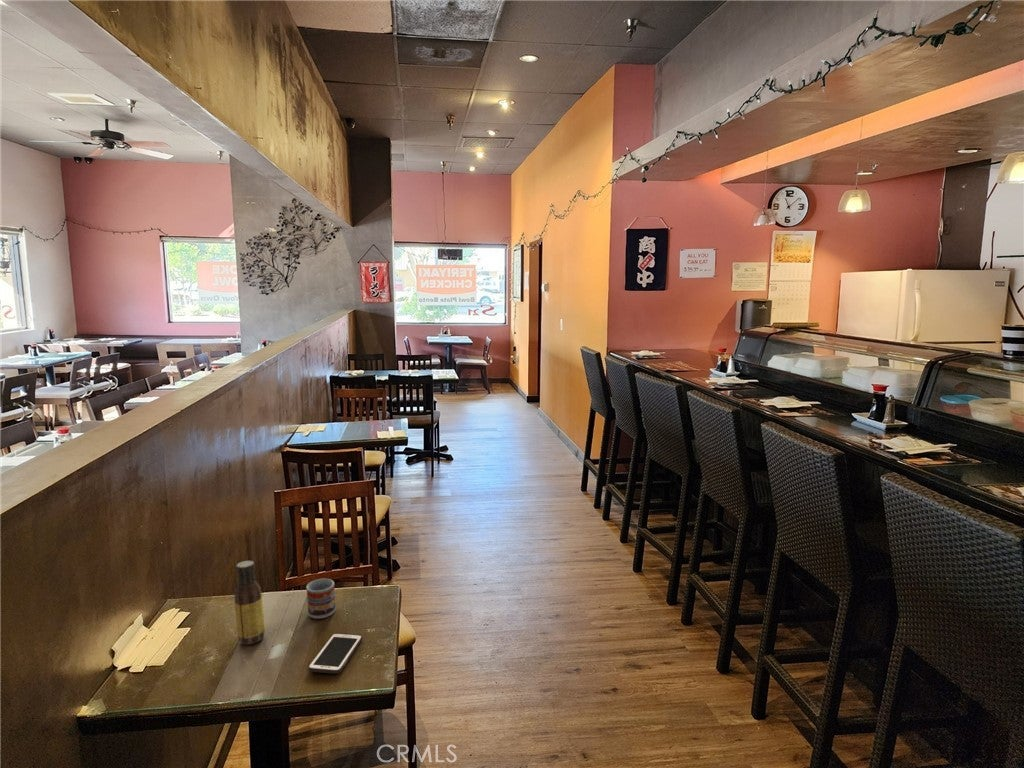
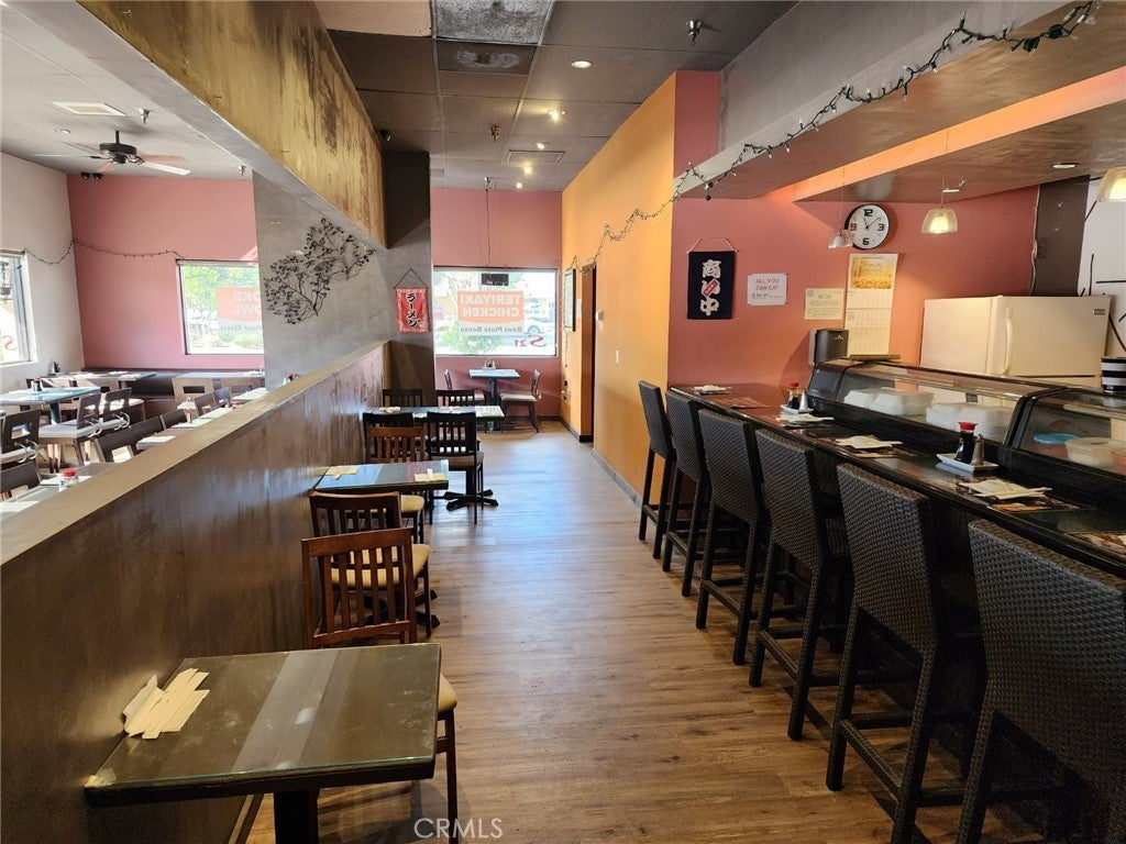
- sauce bottle (249, 601)
- cell phone (336, 652)
- cup (322, 595)
